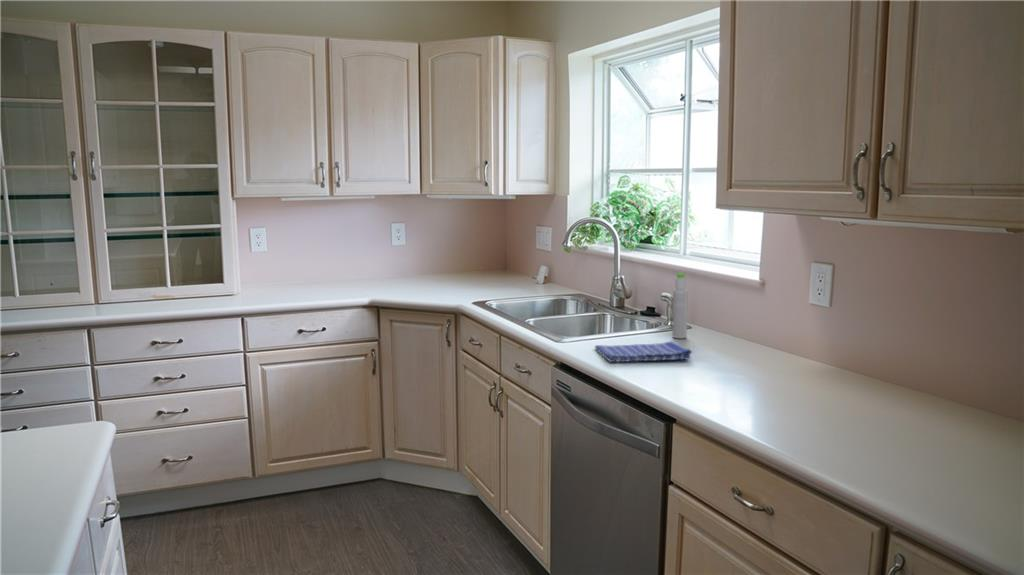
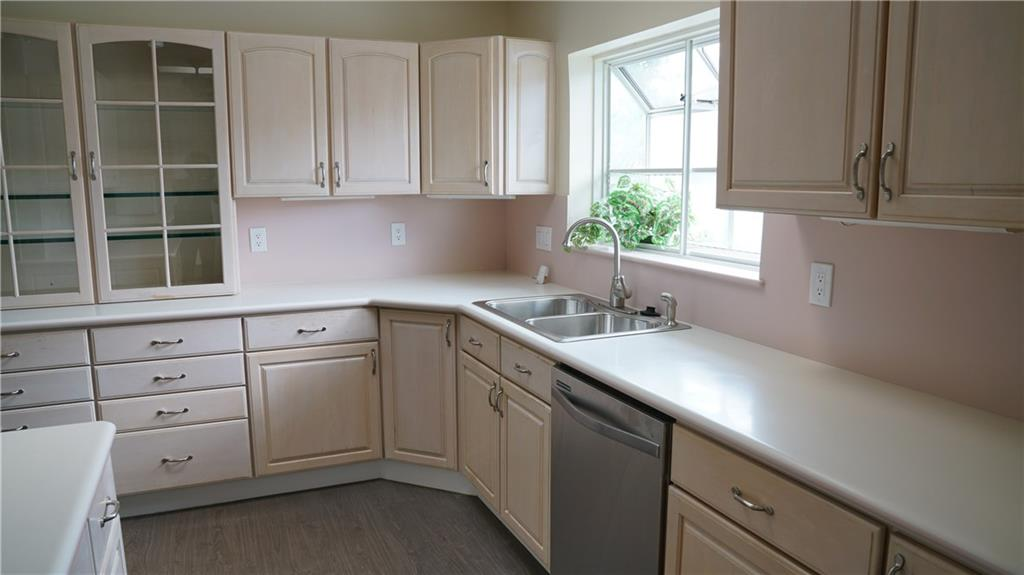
- dish towel (642, 350)
- bottle (680, 305)
